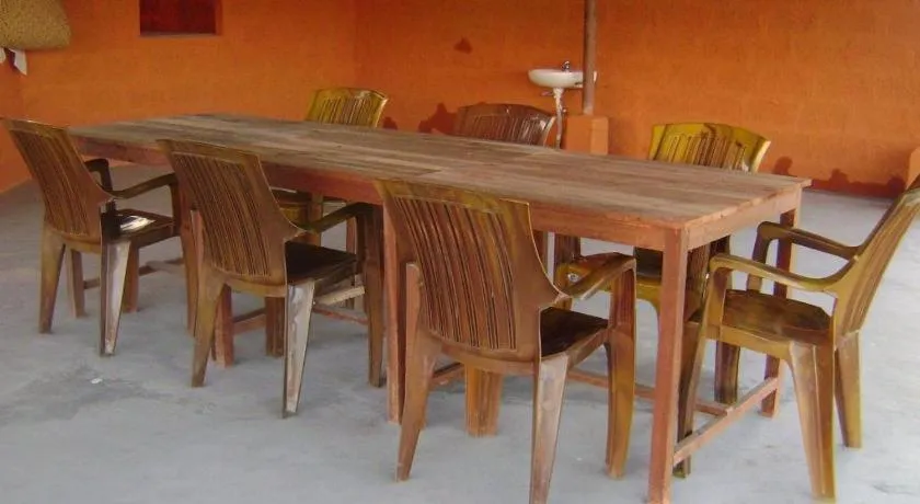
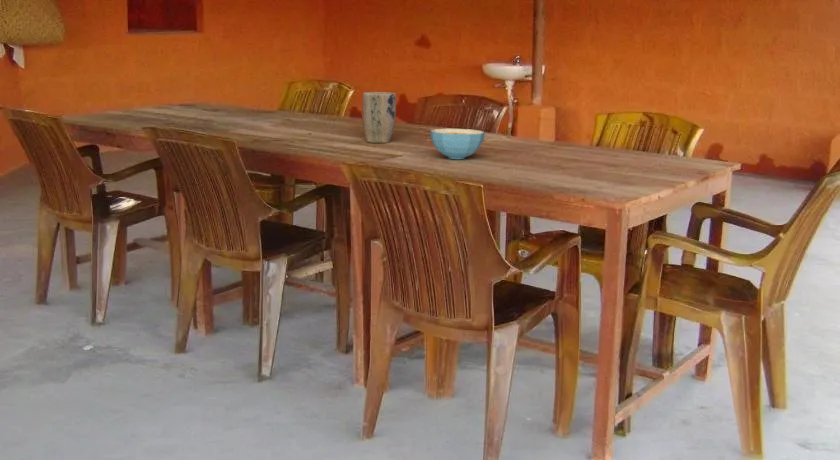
+ plant pot (378, 117)
+ cereal bowl (456, 144)
